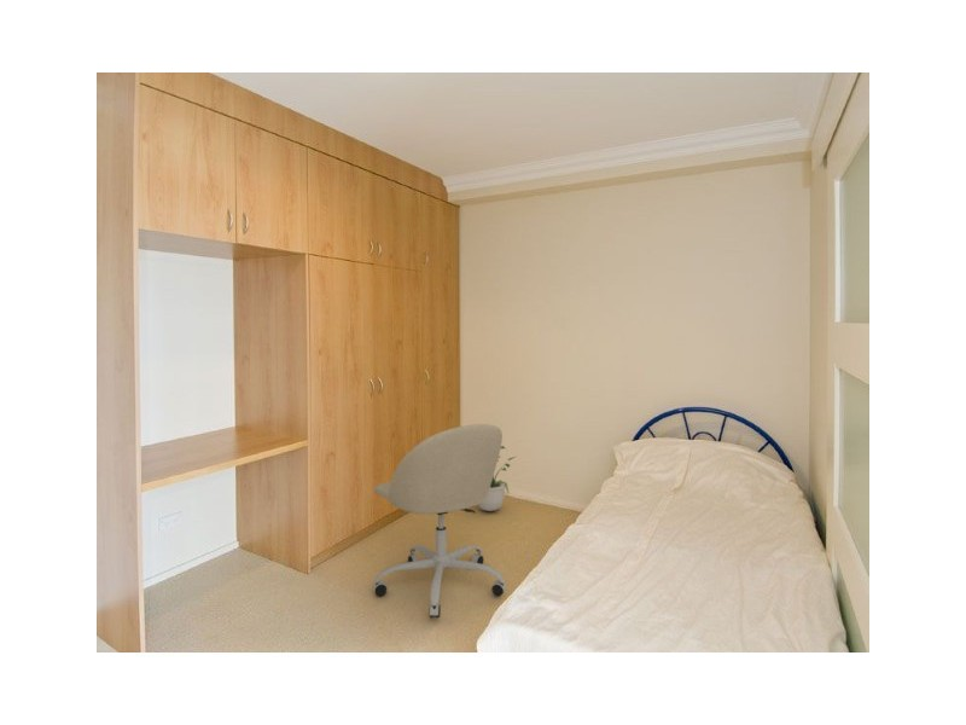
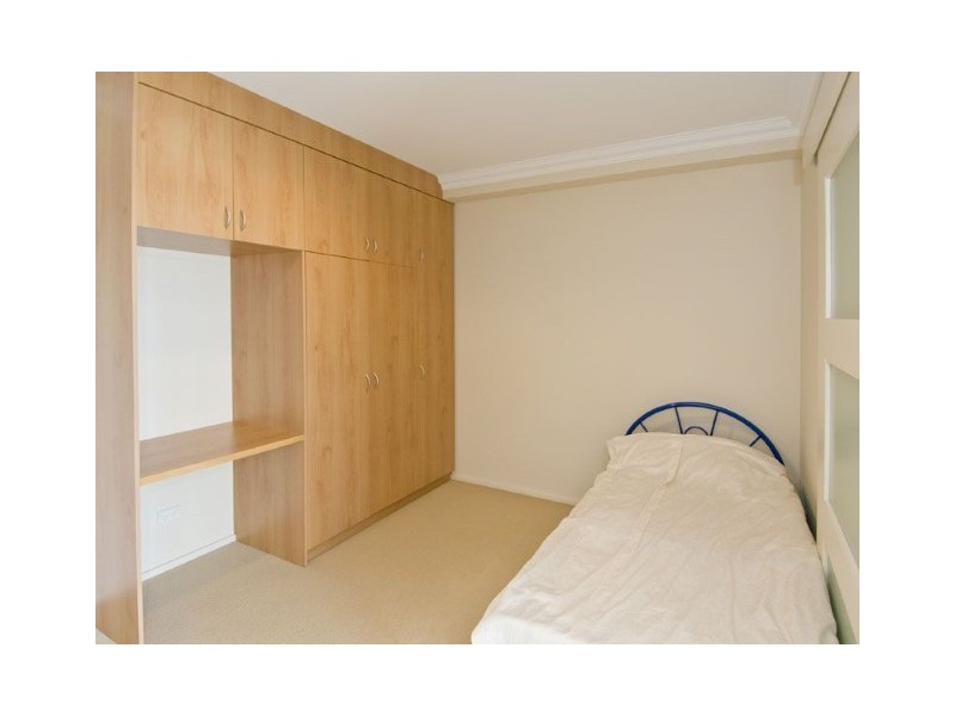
- potted plant (493, 476)
- office chair (440, 501)
